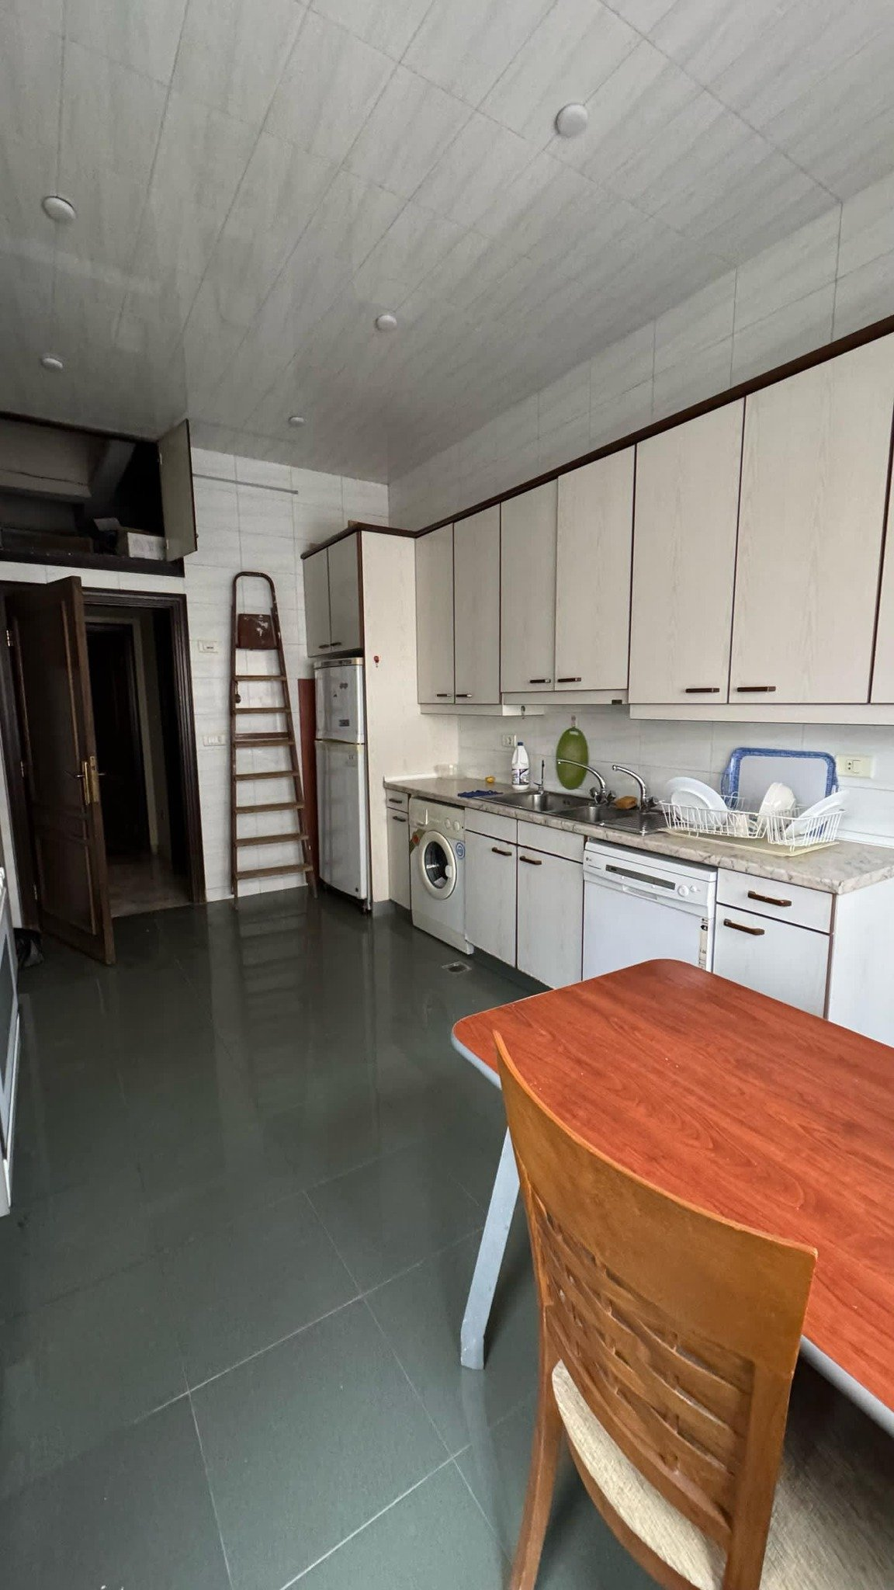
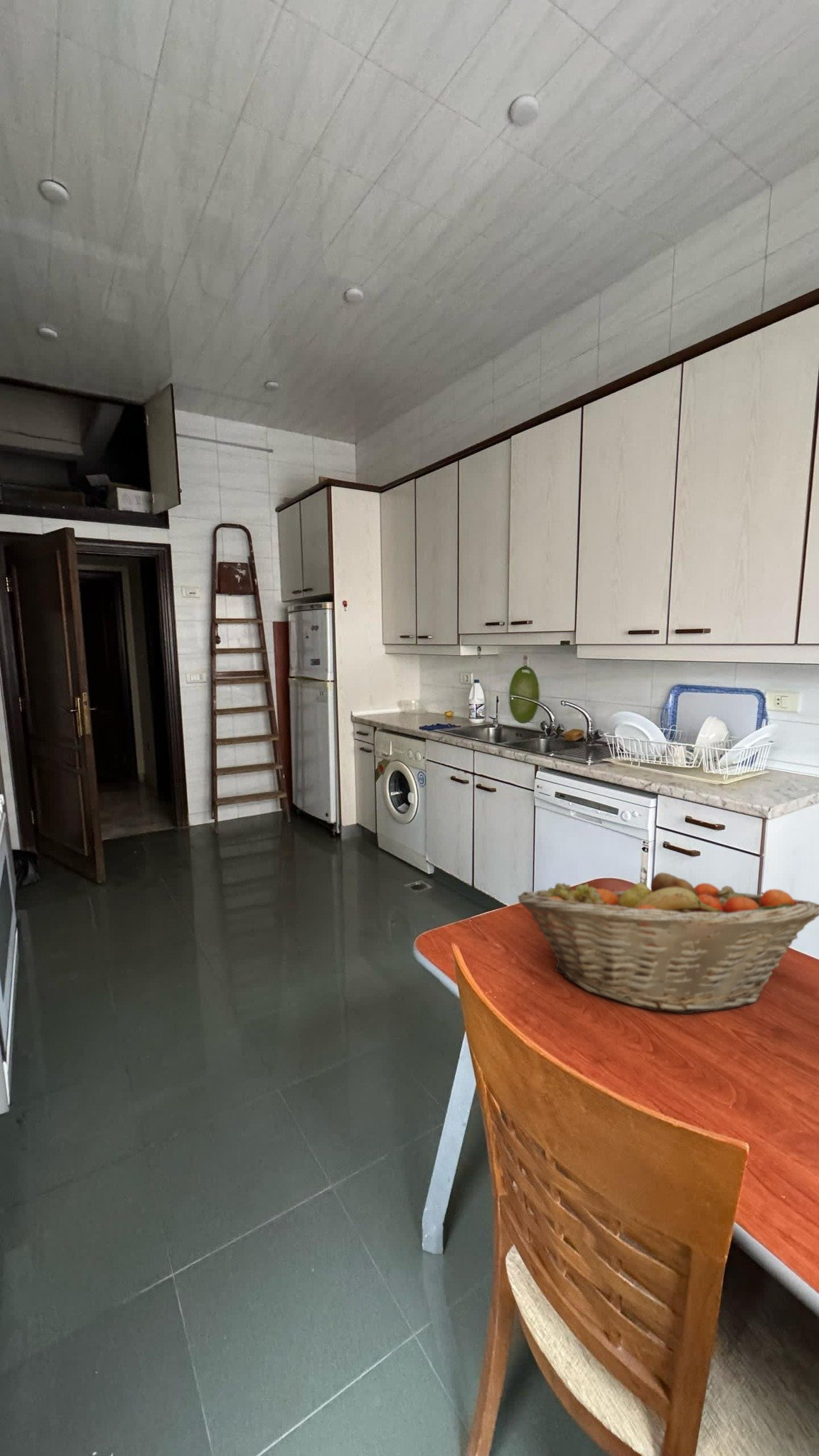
+ fruit basket (658, 922)
